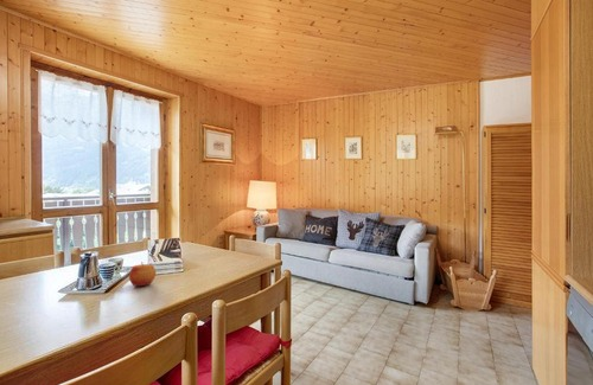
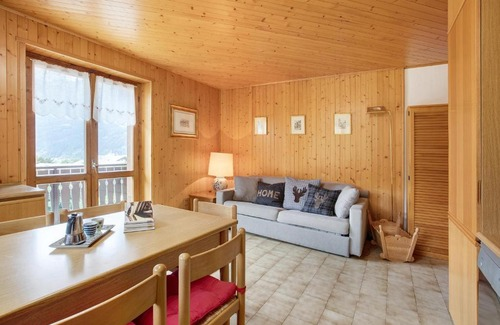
- apple (142, 272)
